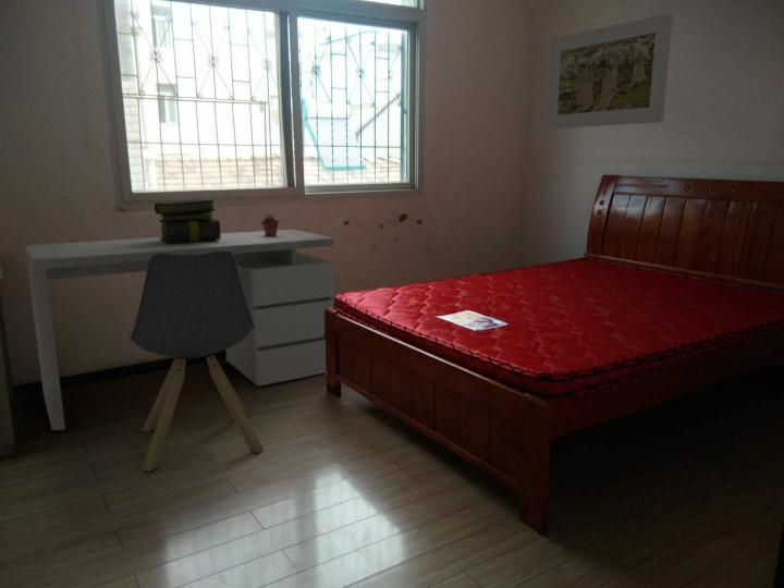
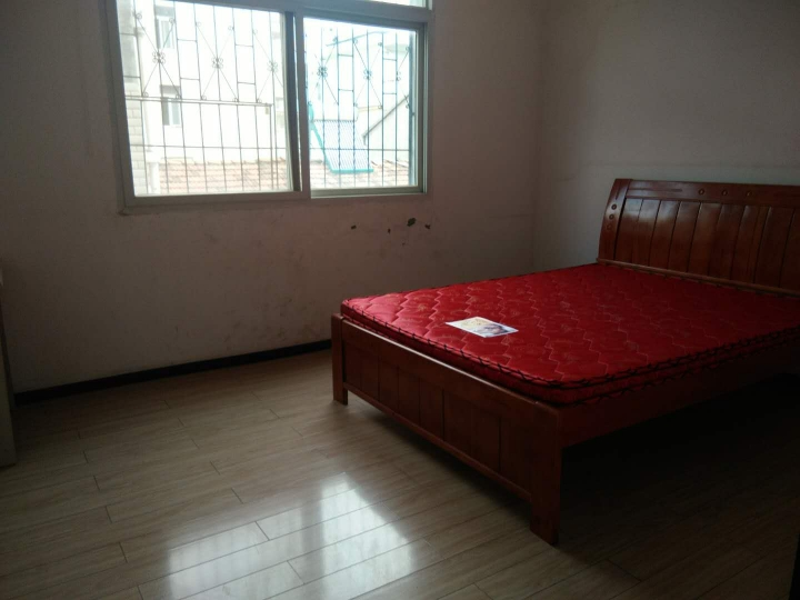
- desk (226, 348)
- stack of books (187, 220)
- chair (194, 346)
- potted succulent (270, 224)
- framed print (602, 77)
